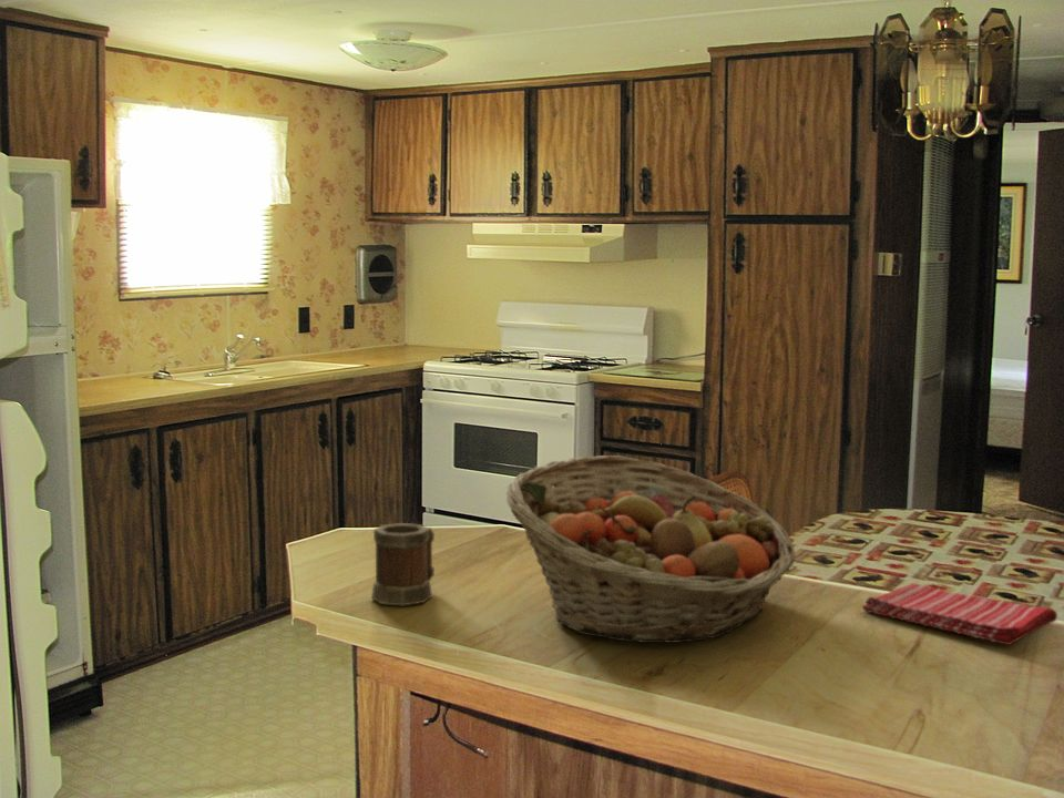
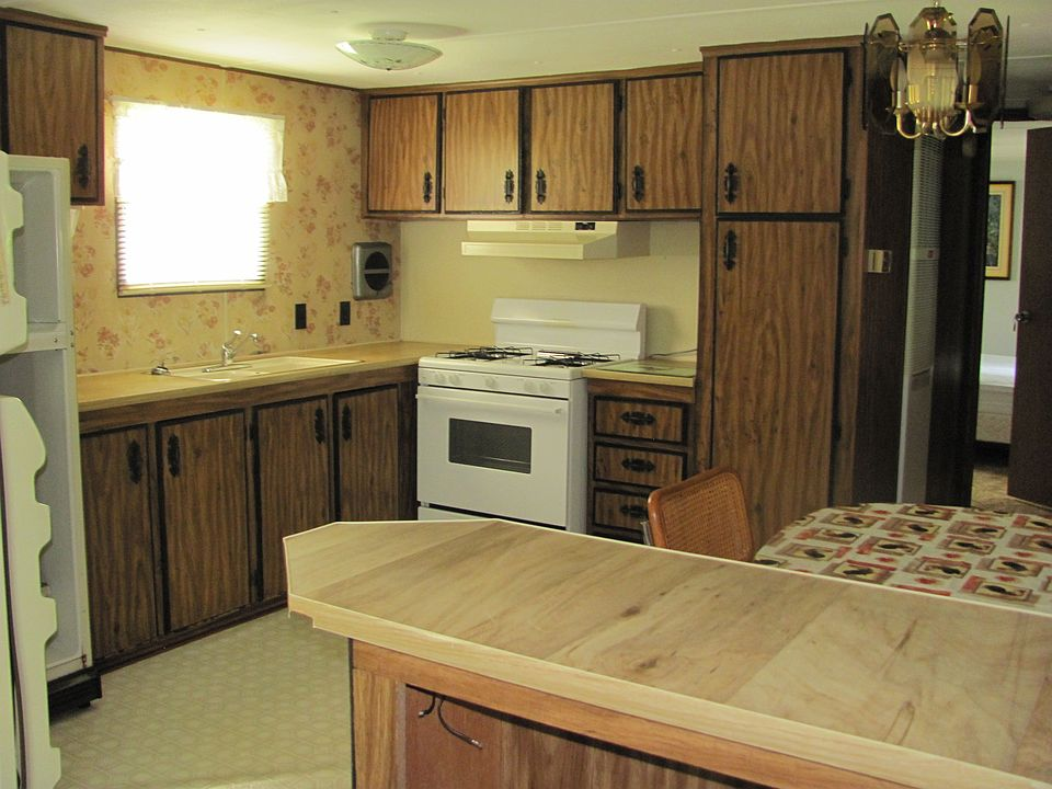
- mug (407, 561)
- dish towel (959, 608)
- fruit basket (651, 541)
